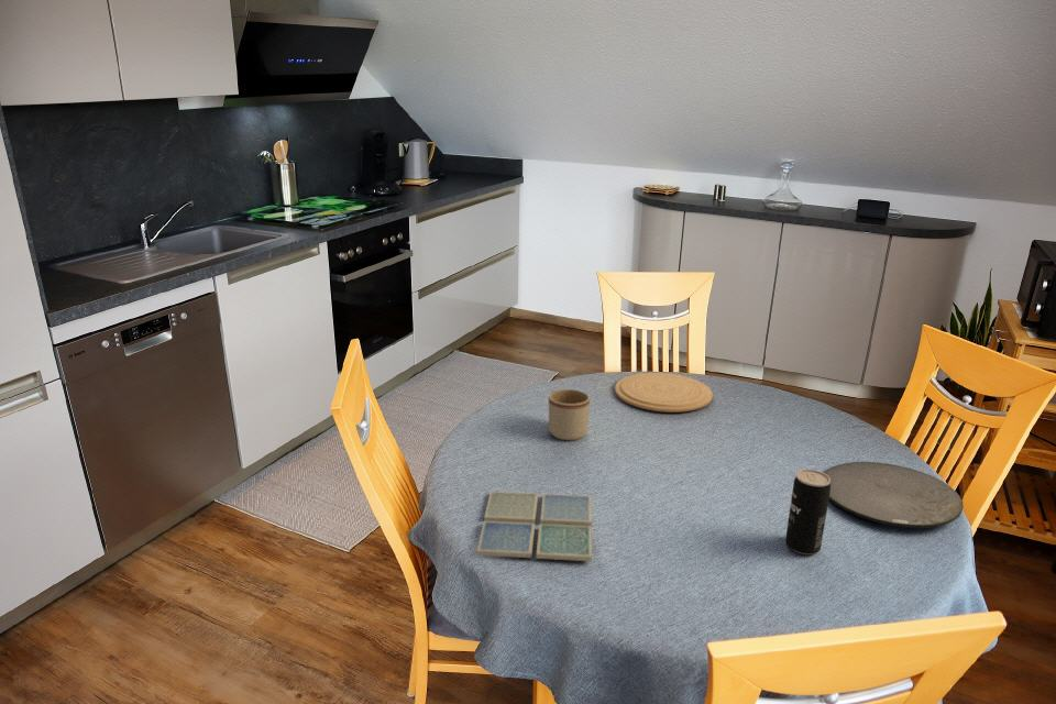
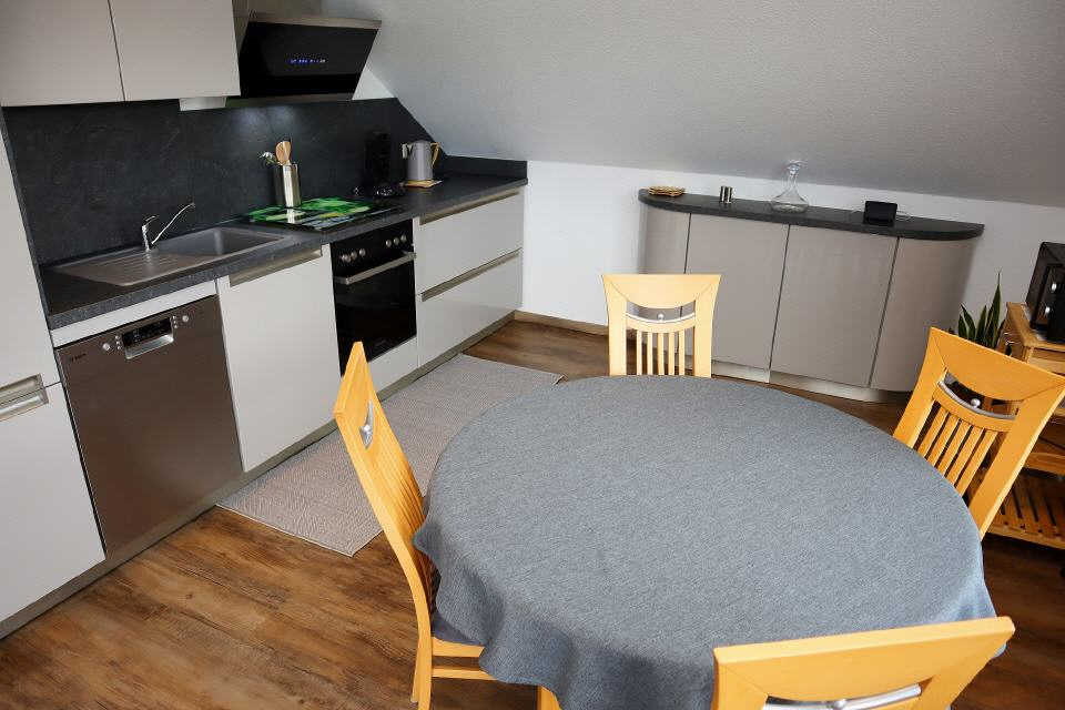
- mug (565, 413)
- beverage can (807, 512)
- drink coaster (539, 524)
- plate (662, 389)
- plate (889, 492)
